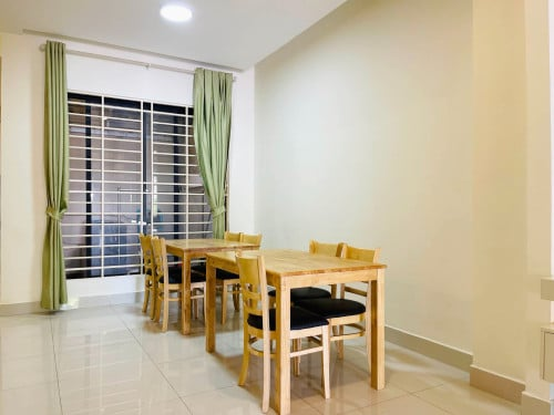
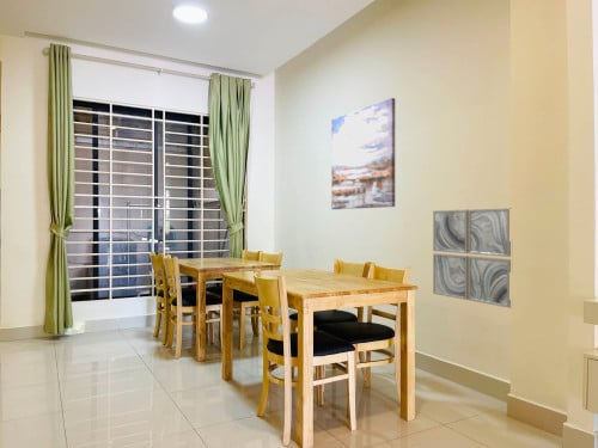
+ wall art (360, 159)
+ wall art (468, 256)
